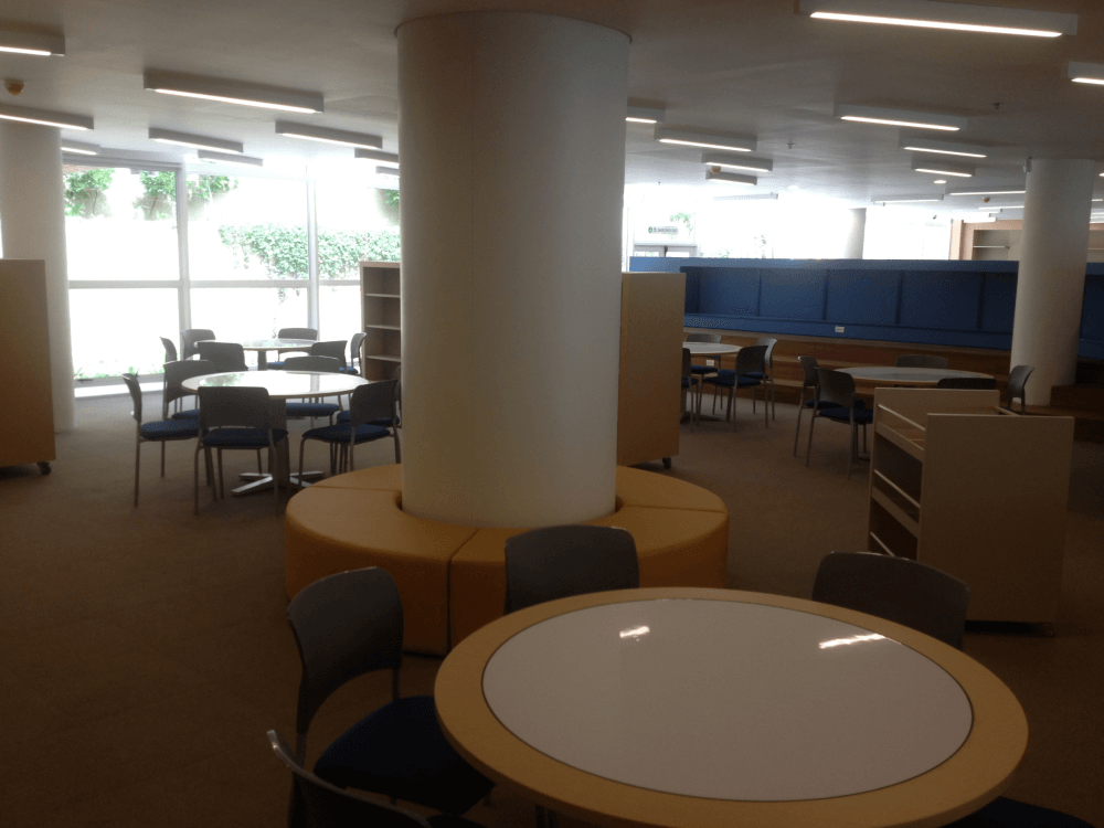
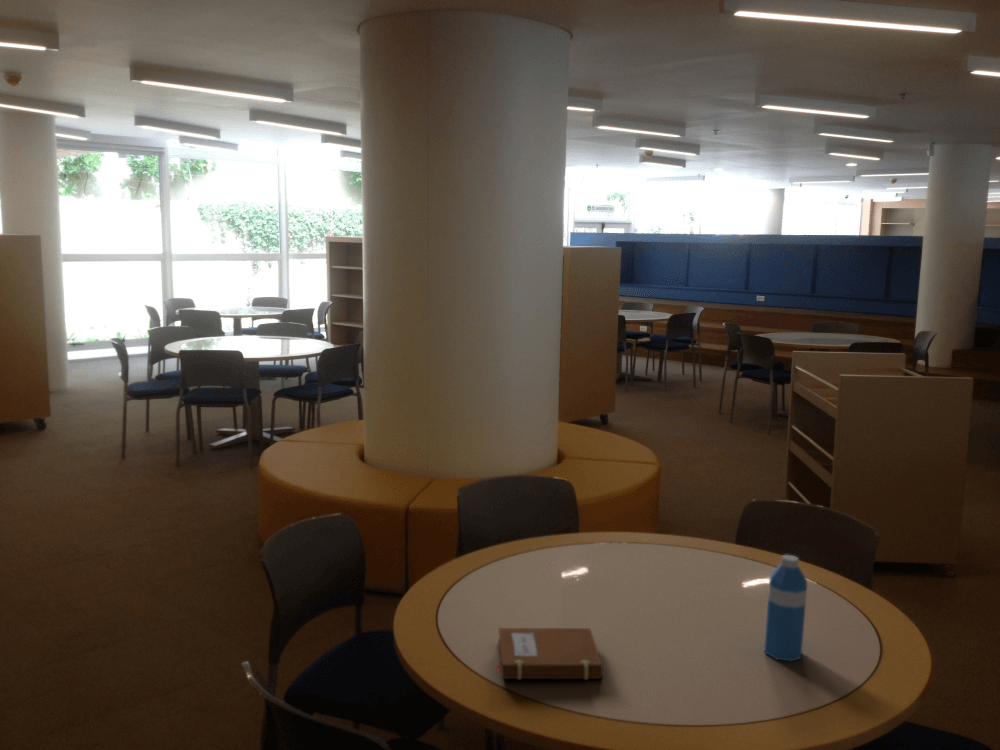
+ notebook (545, 653)
+ water bottle (786, 605)
